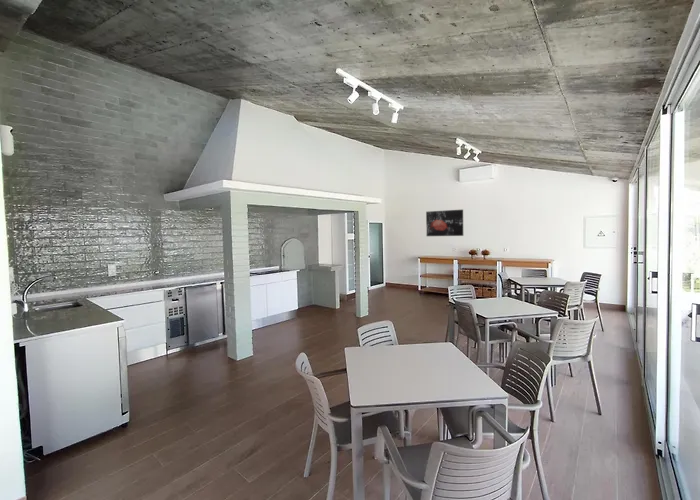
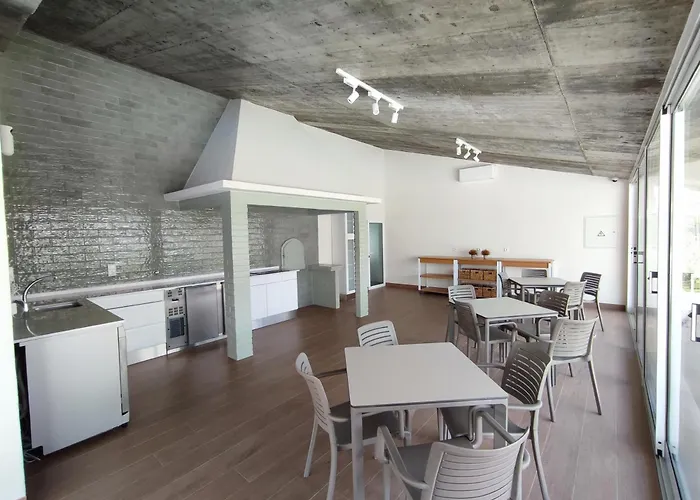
- wall art (444, 223)
